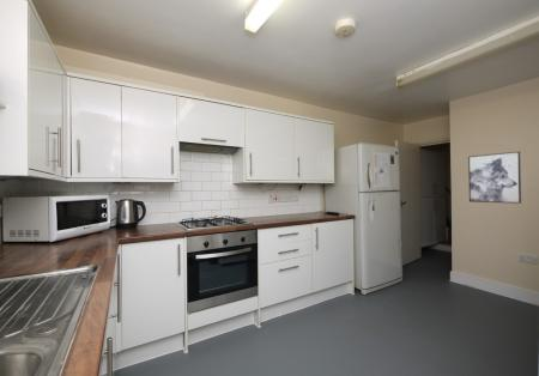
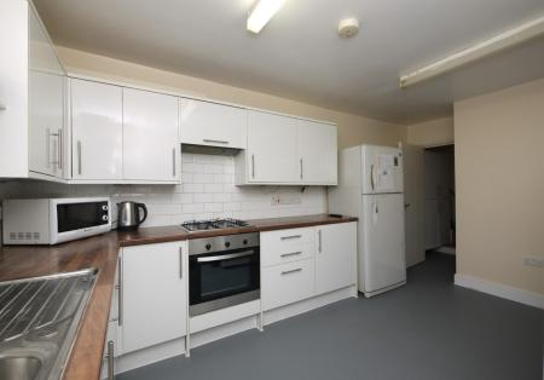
- wall art (492, 177)
